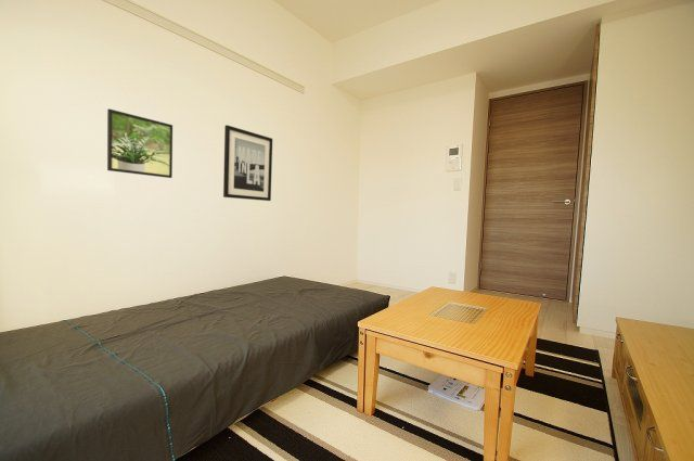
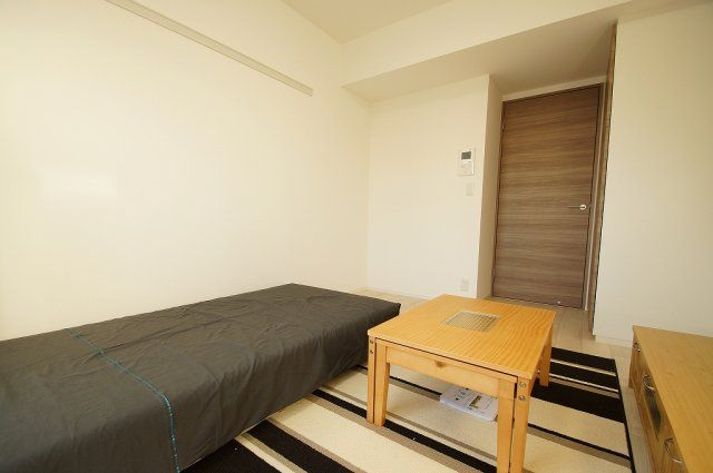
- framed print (142, 145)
- wall art (249, 166)
